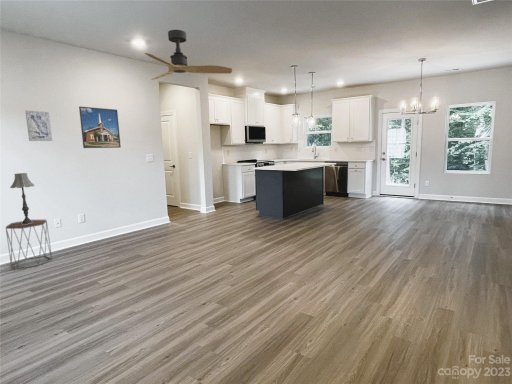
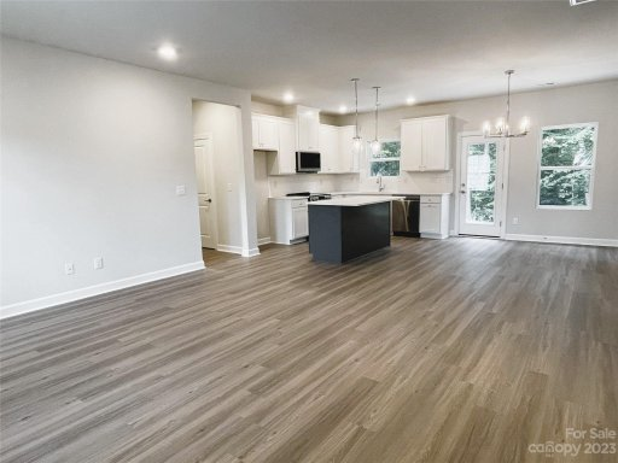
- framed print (101, 128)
- wall art (39, 126)
- ceiling fan (184, 55)
- table lamp (23, 198)
- side table (29, 243)
